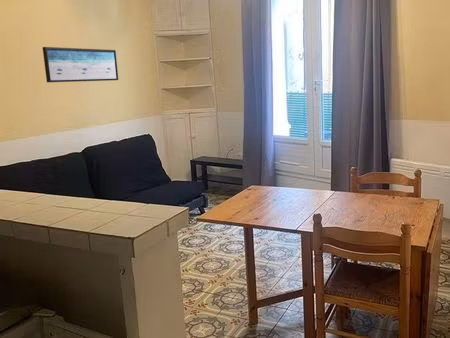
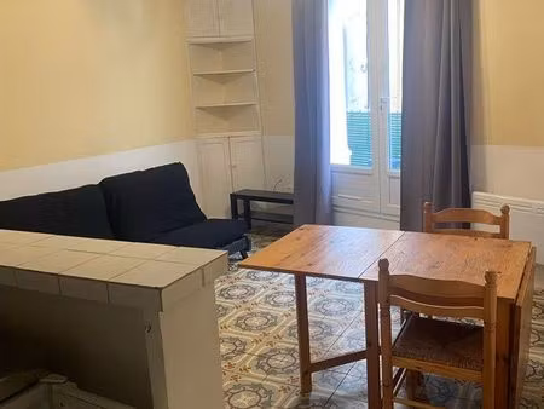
- wall art (83, 65)
